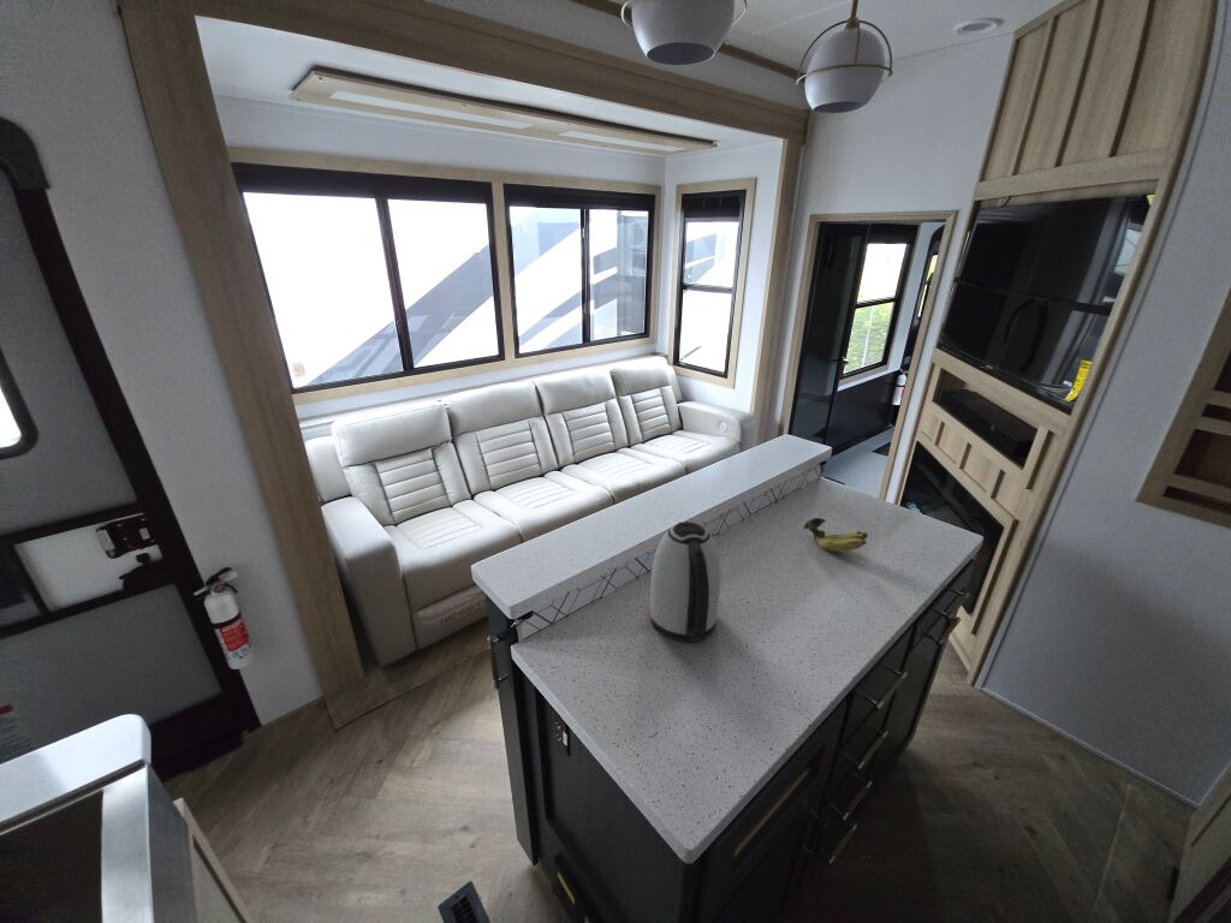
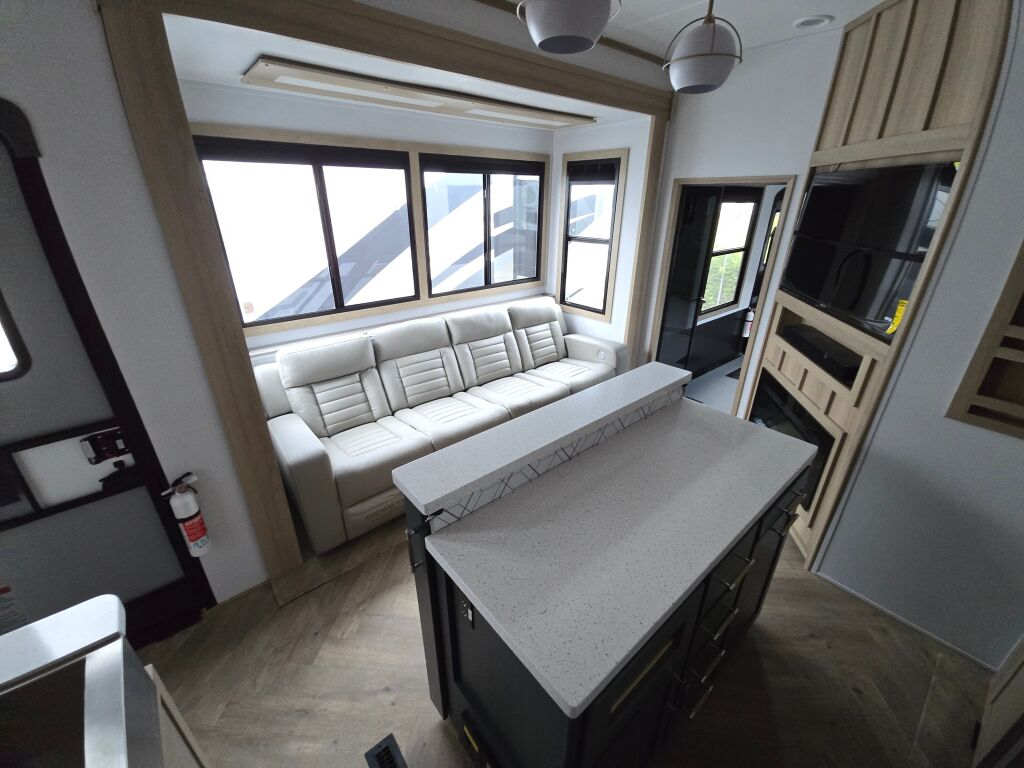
- banana (833, 535)
- kettle (689, 582)
